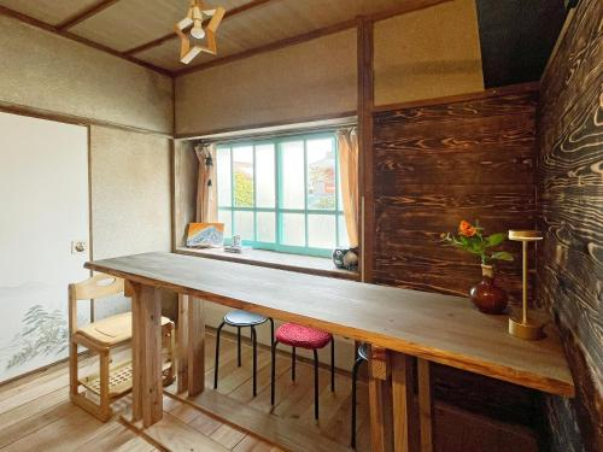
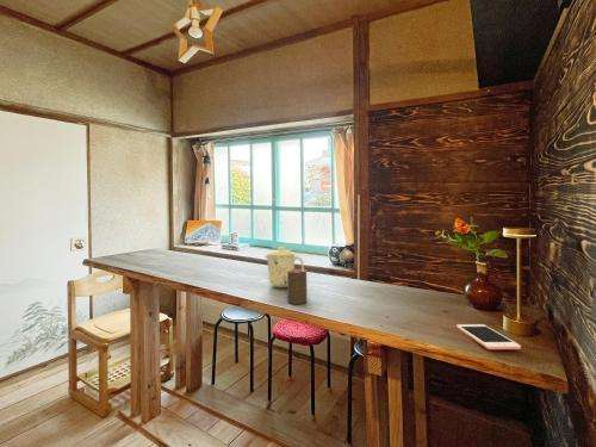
+ cup (297, 286)
+ mug (284, 266)
+ cell phone (485, 335)
